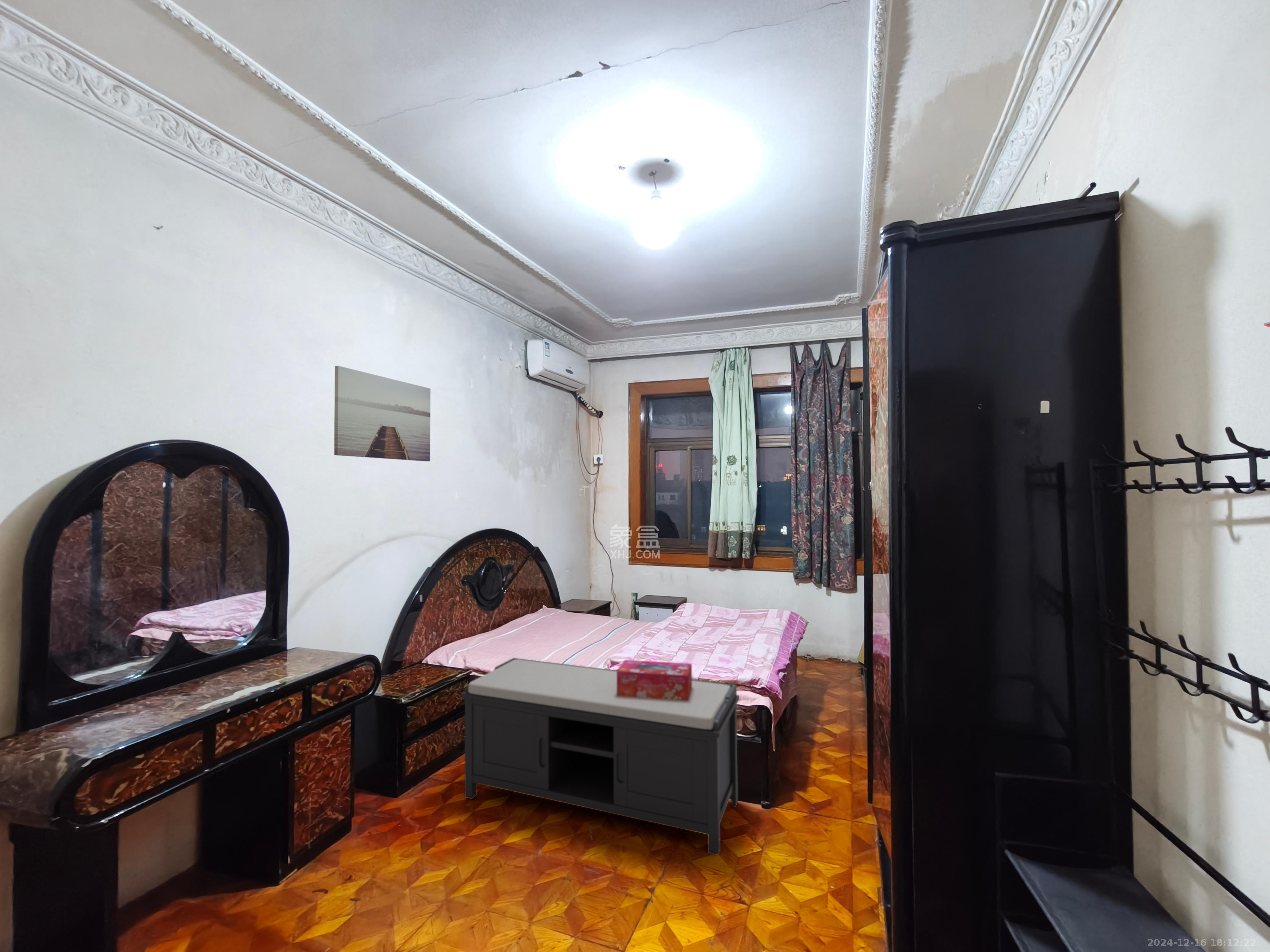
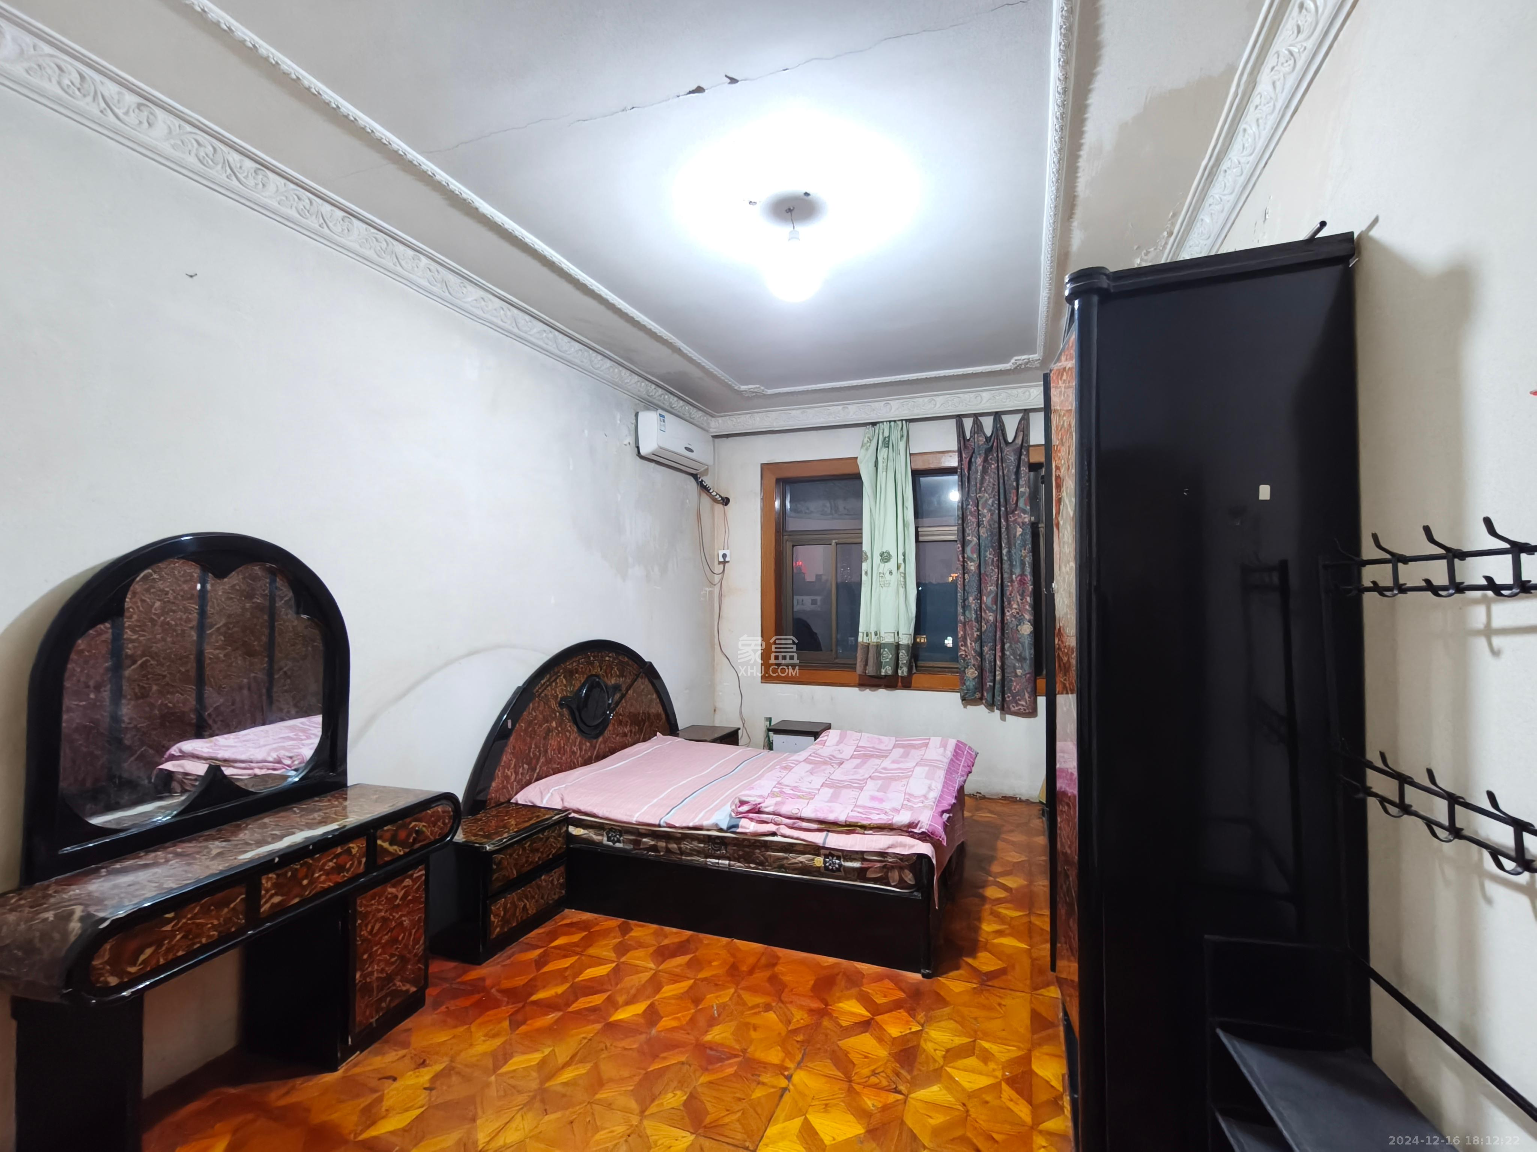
- bench (599, 741)
- tissue box (655, 679)
- wall art (387, 418)
